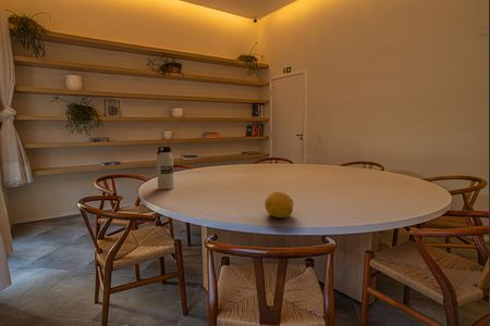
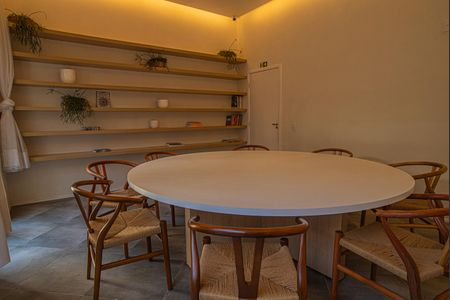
- water bottle (164, 167)
- fruit (280, 204)
